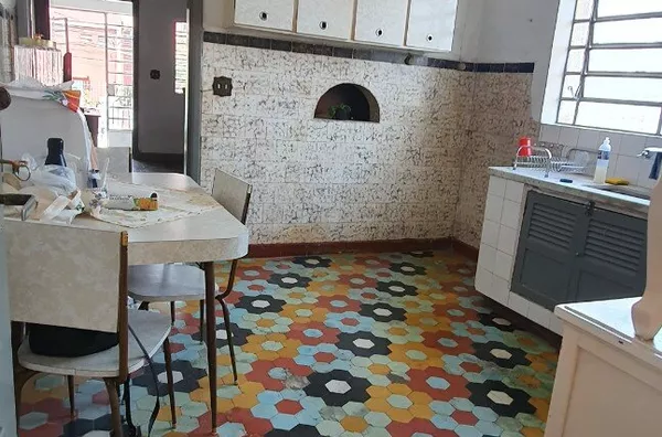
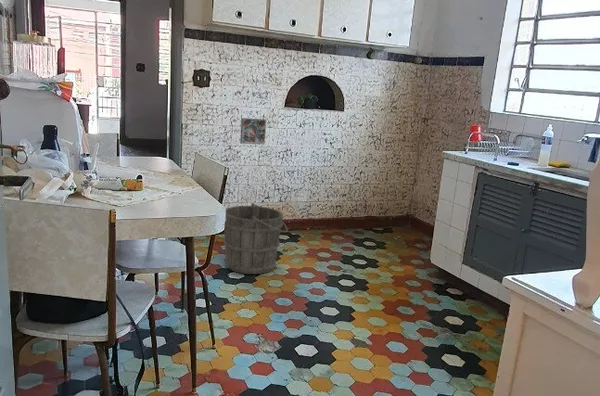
+ decorative tile (253, 131)
+ bucket (254, 237)
